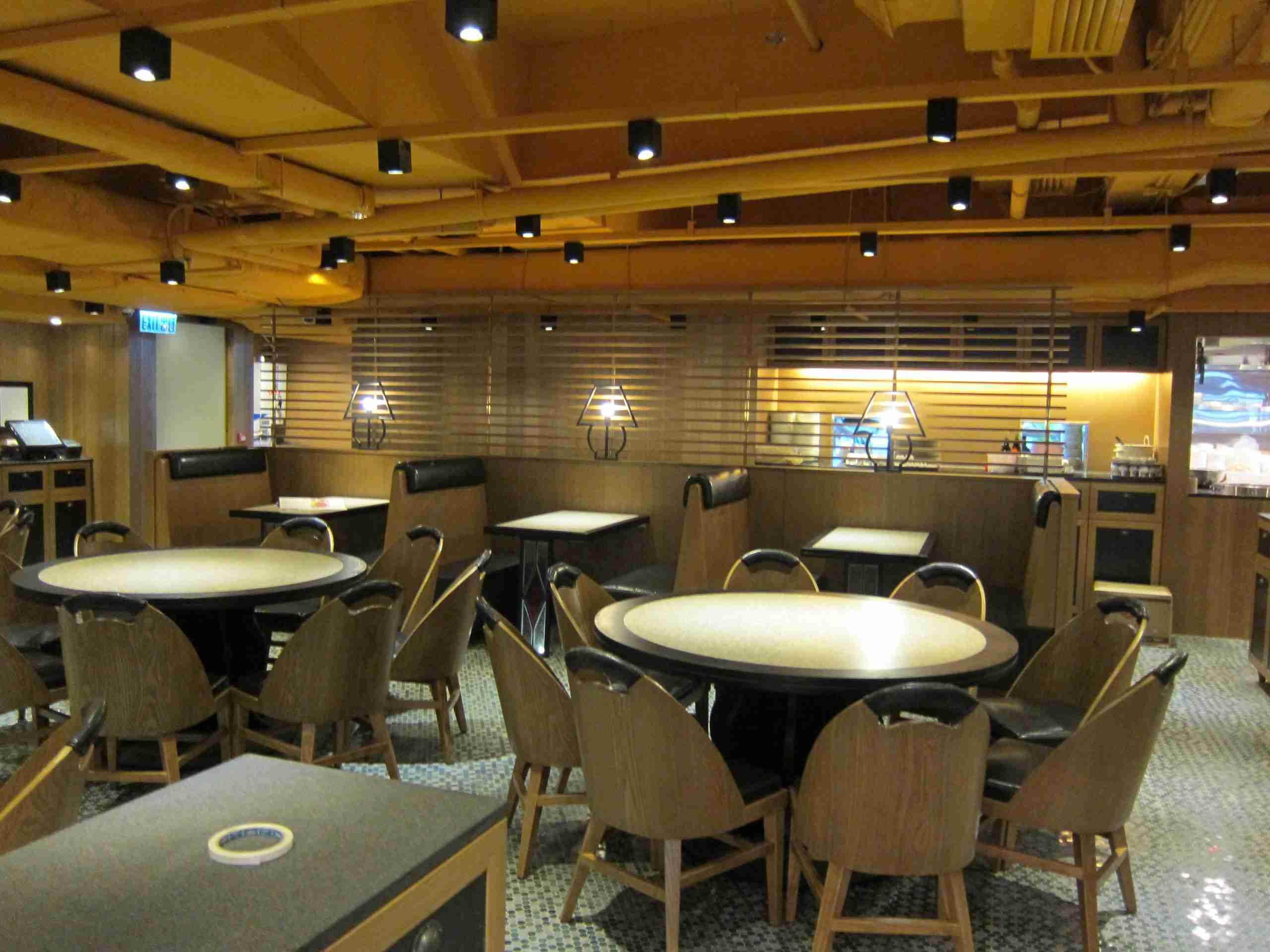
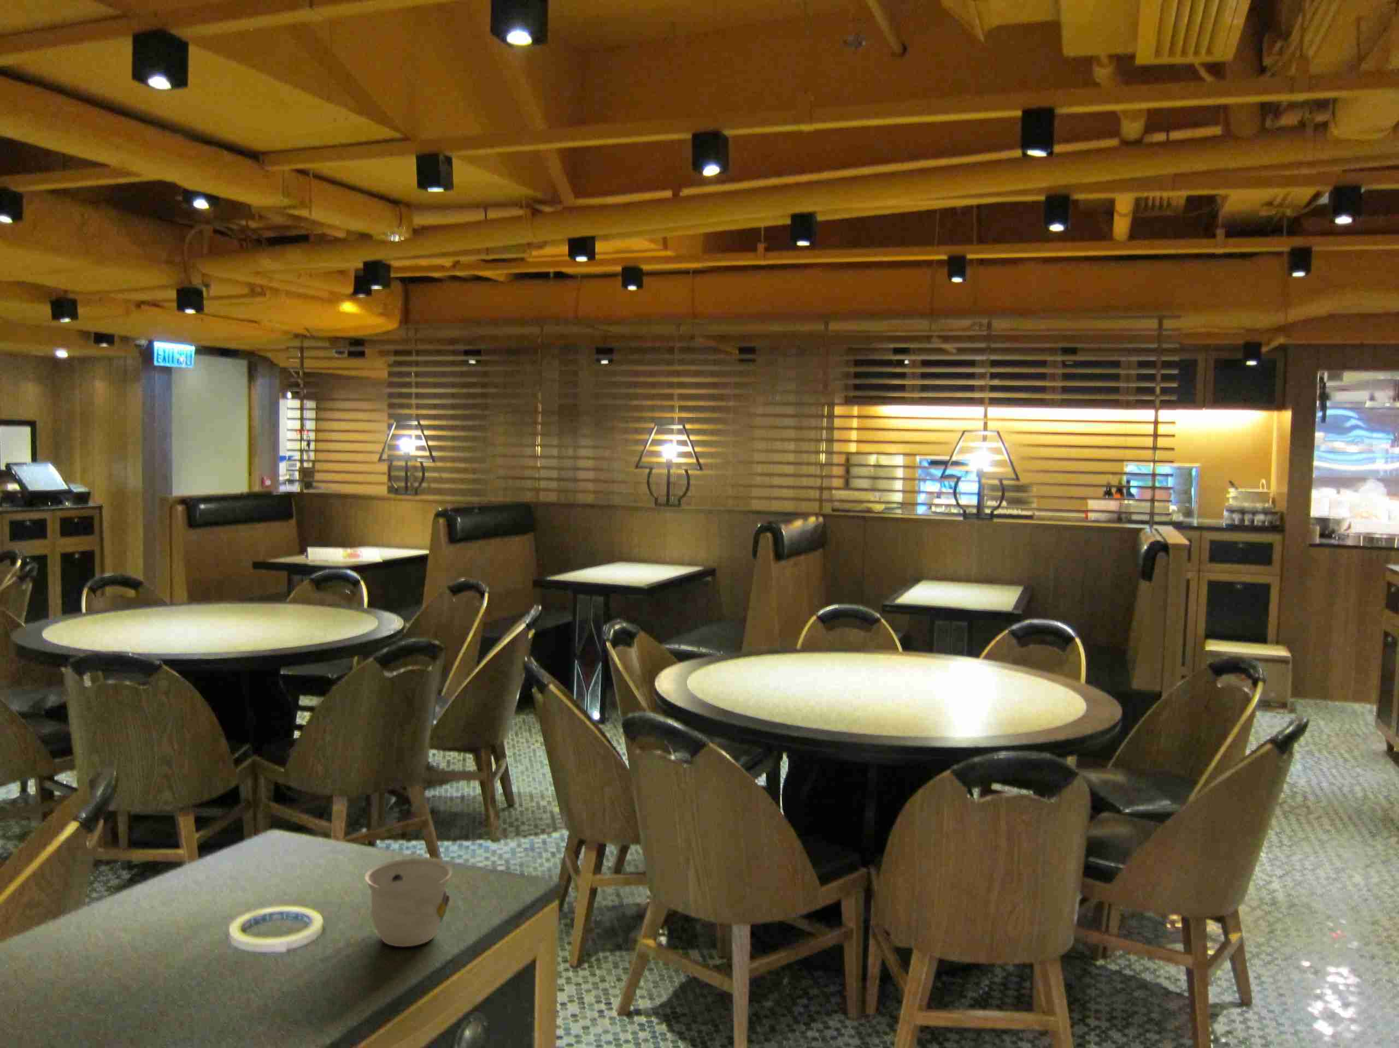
+ teacup (410, 902)
